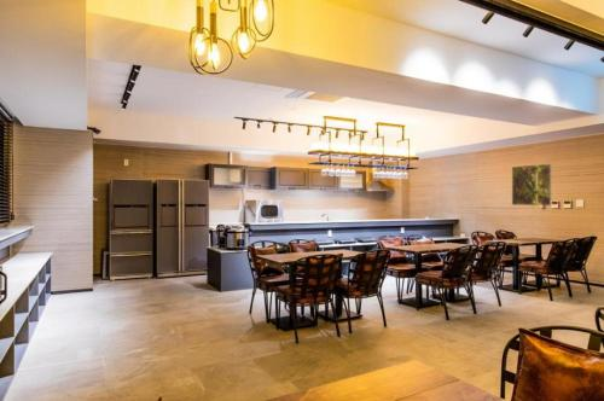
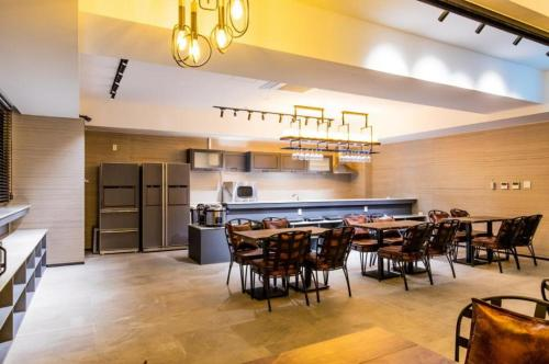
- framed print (530, 185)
